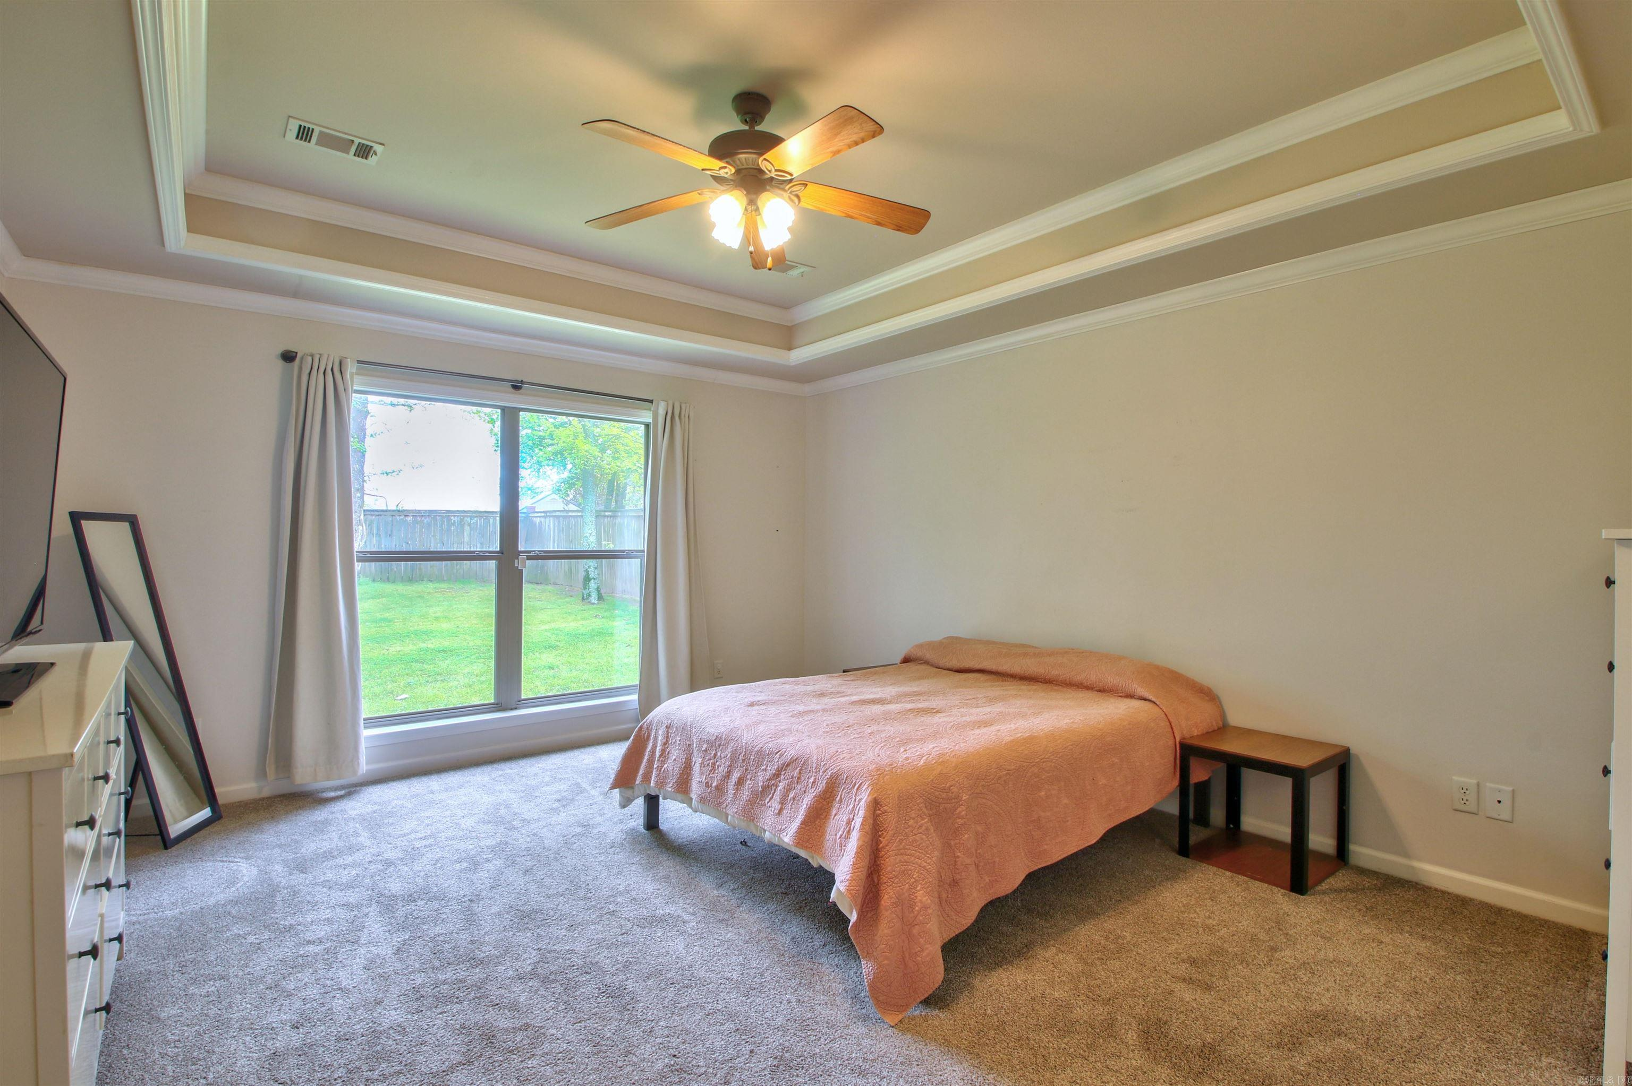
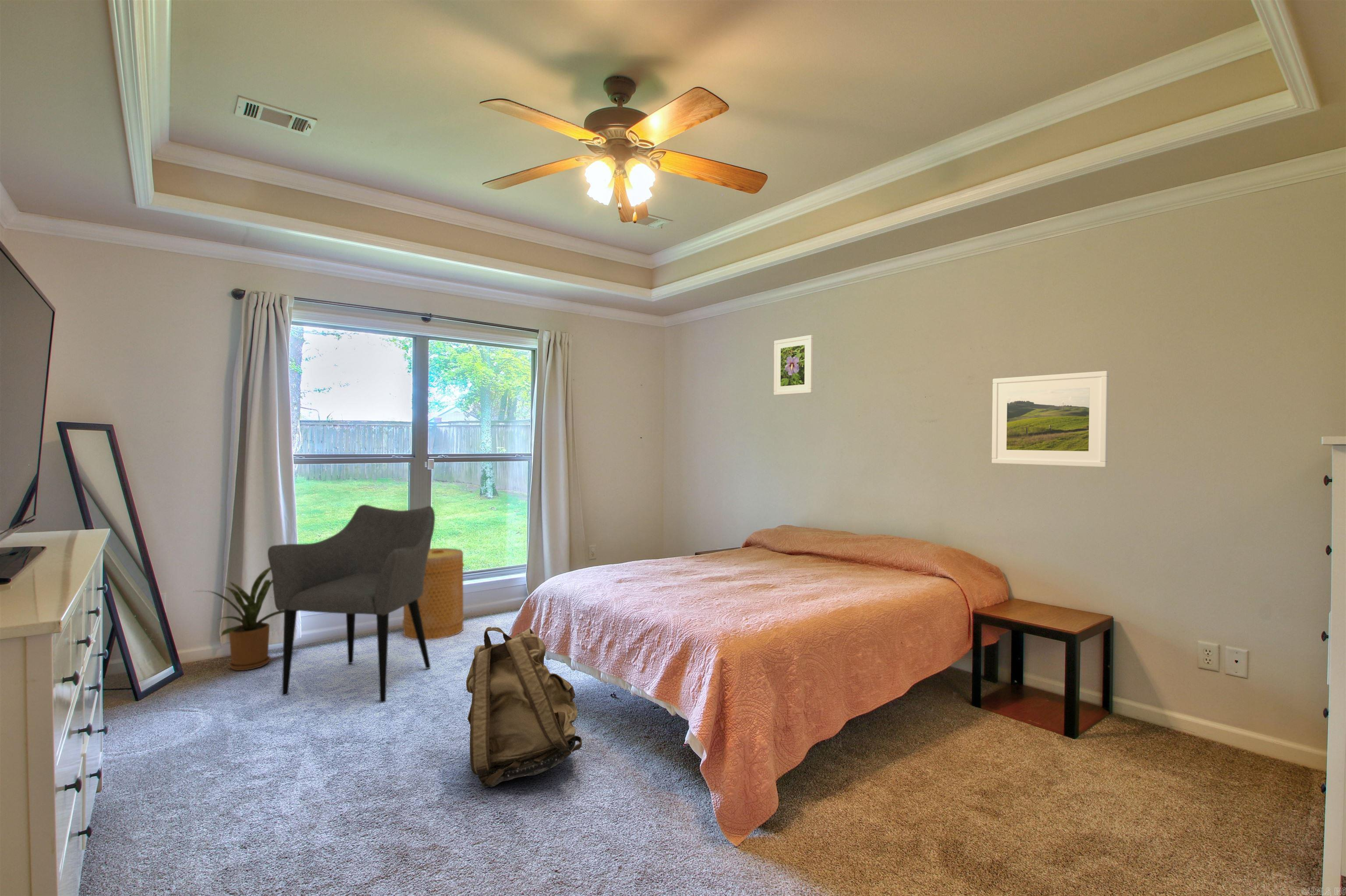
+ basket (433, 592)
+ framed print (793, 366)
+ backpack (524, 697)
+ armchair (360, 597)
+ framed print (1046, 420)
+ house plant (246, 616)
